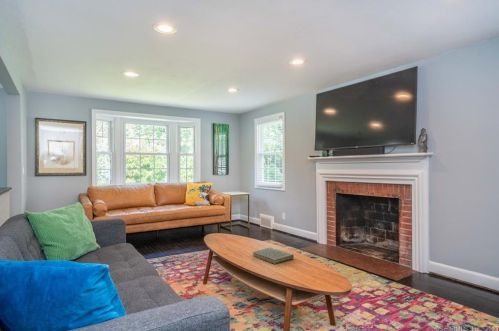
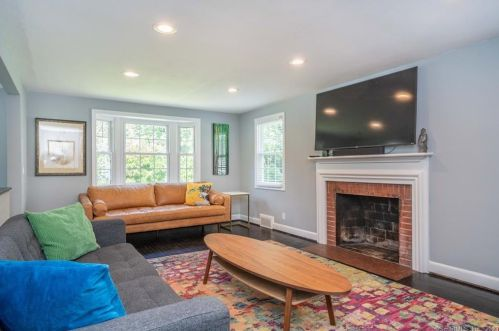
- book (272, 255)
